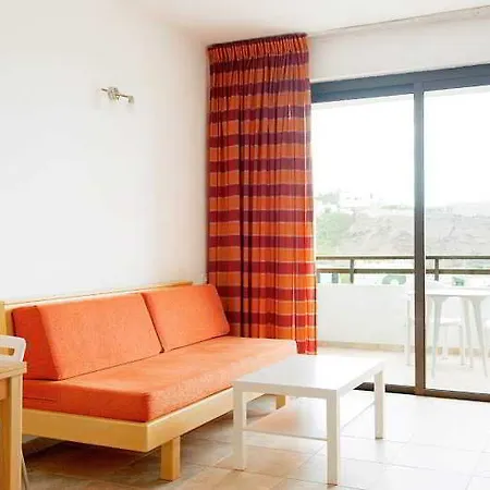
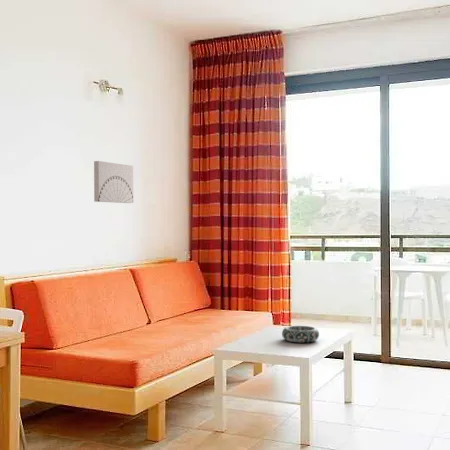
+ decorative bowl (300, 334)
+ wall art (114, 183)
